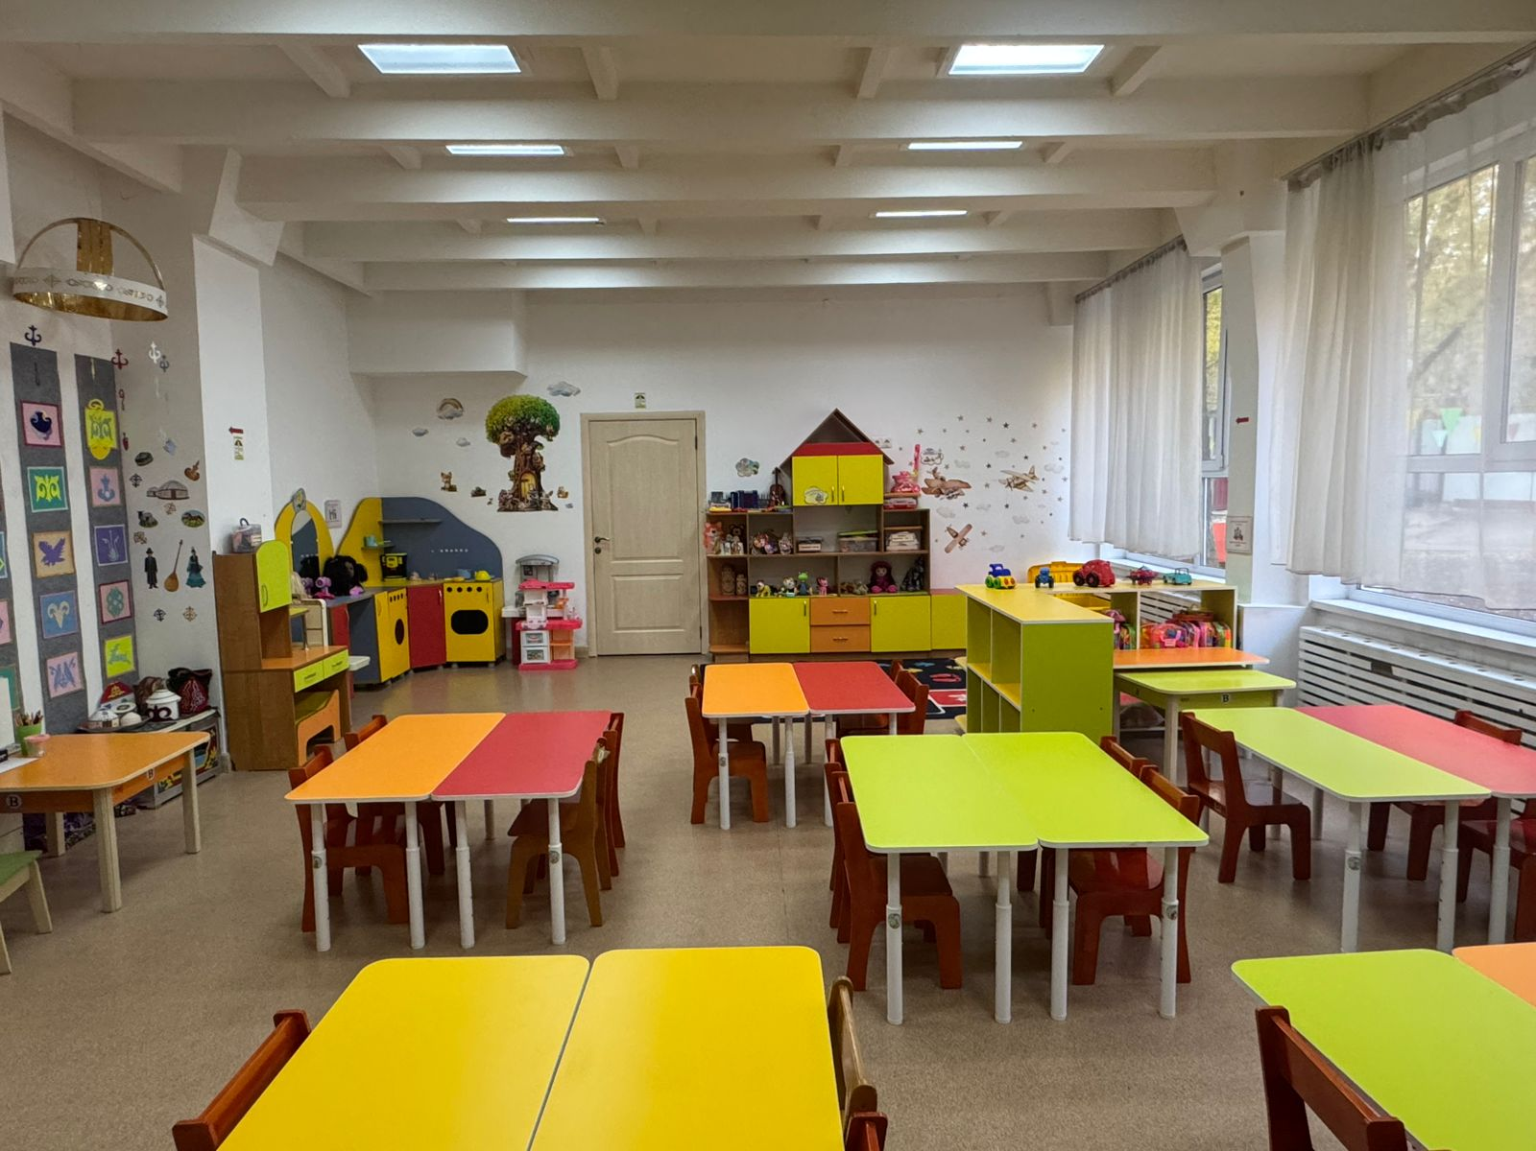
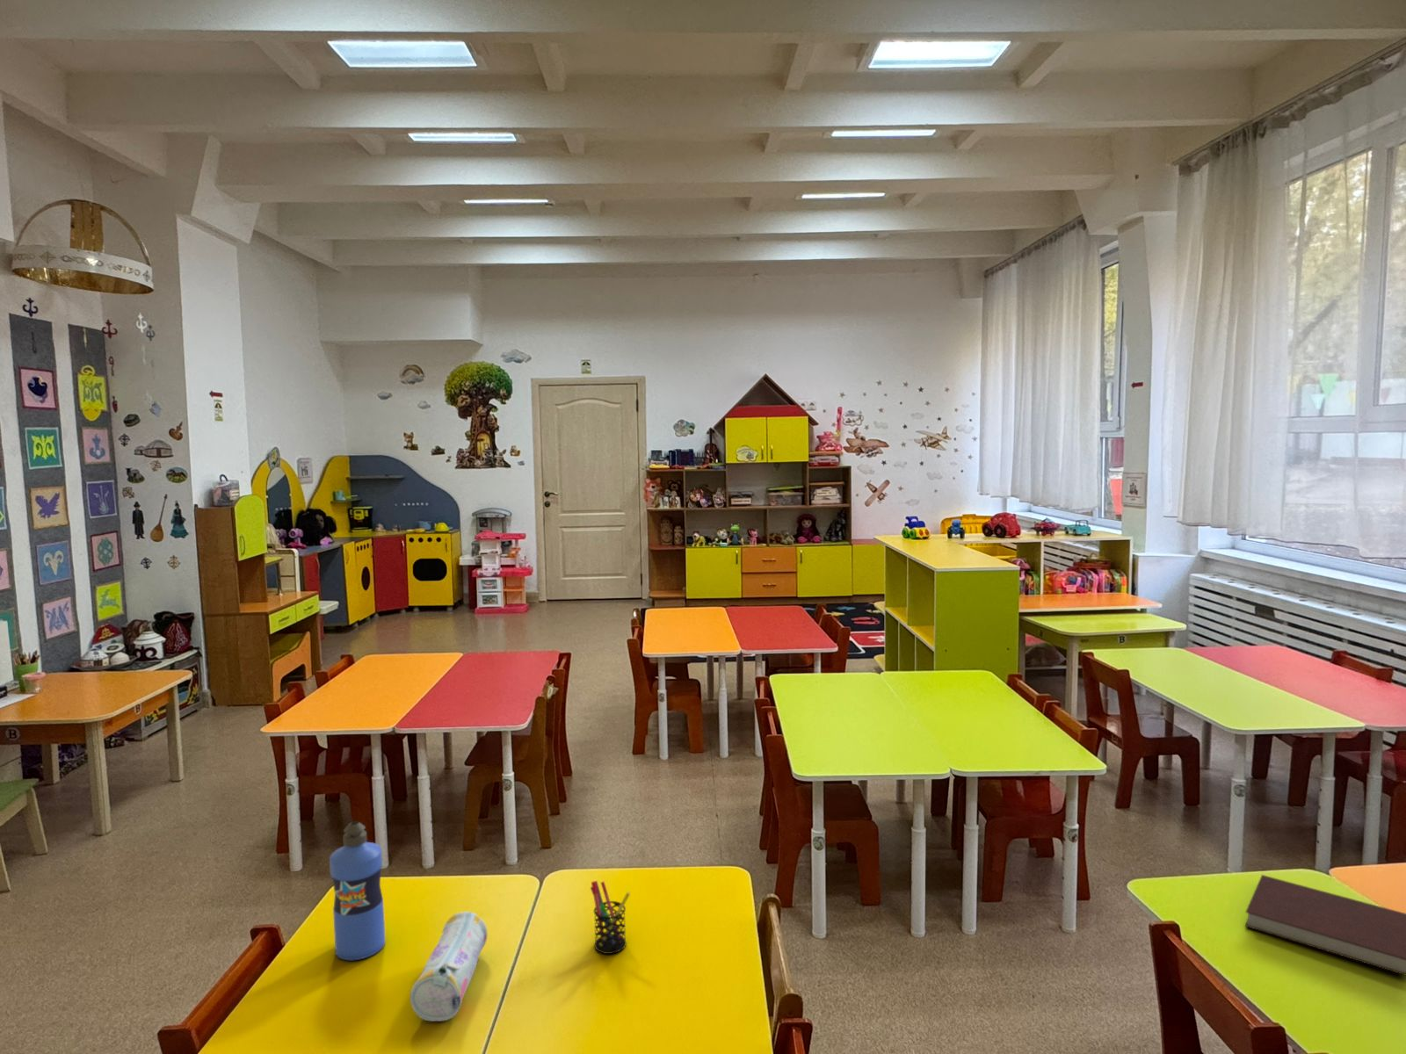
+ notebook (1330, 920)
+ pen holder (607, 916)
+ water bottle (356, 886)
+ pencil case (451, 962)
